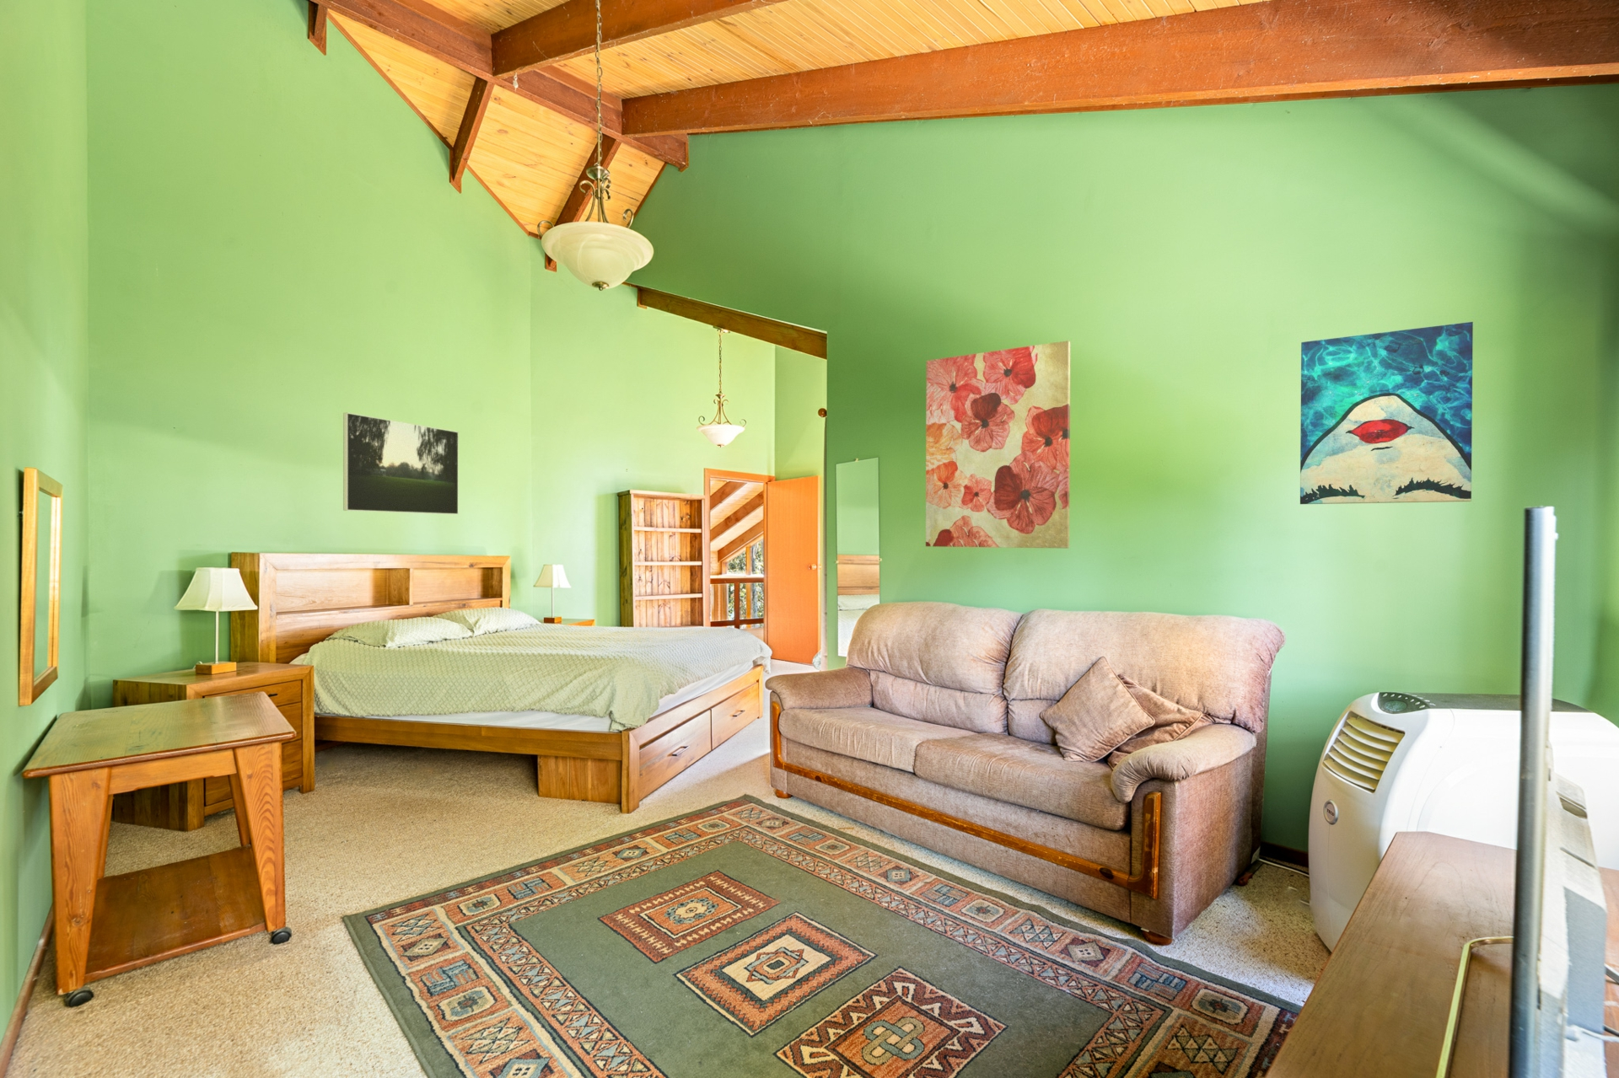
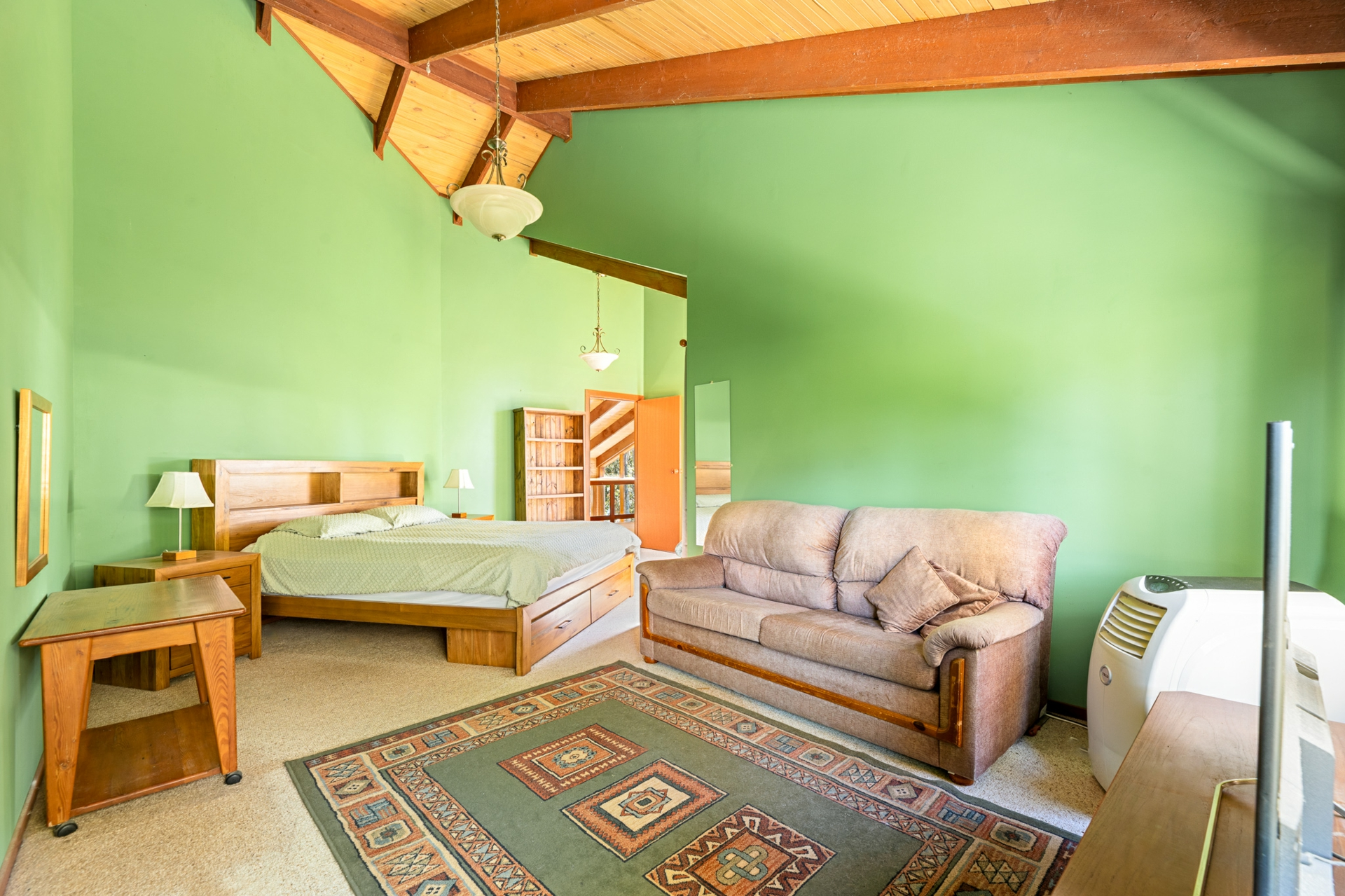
- wall art (1381, 417)
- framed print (406, 468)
- wall art (994, 449)
